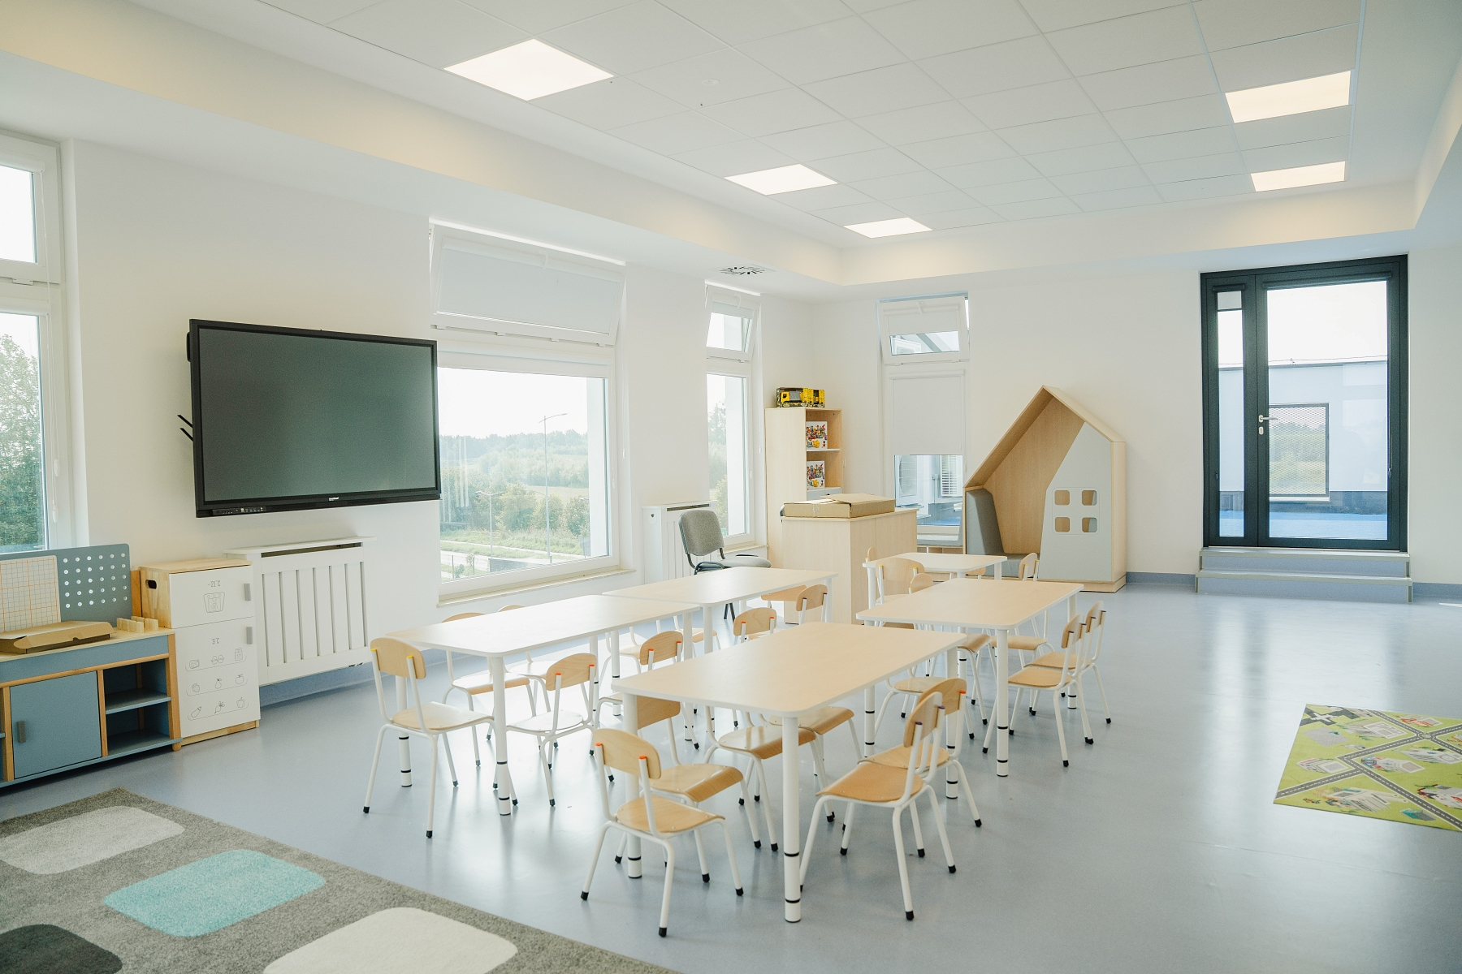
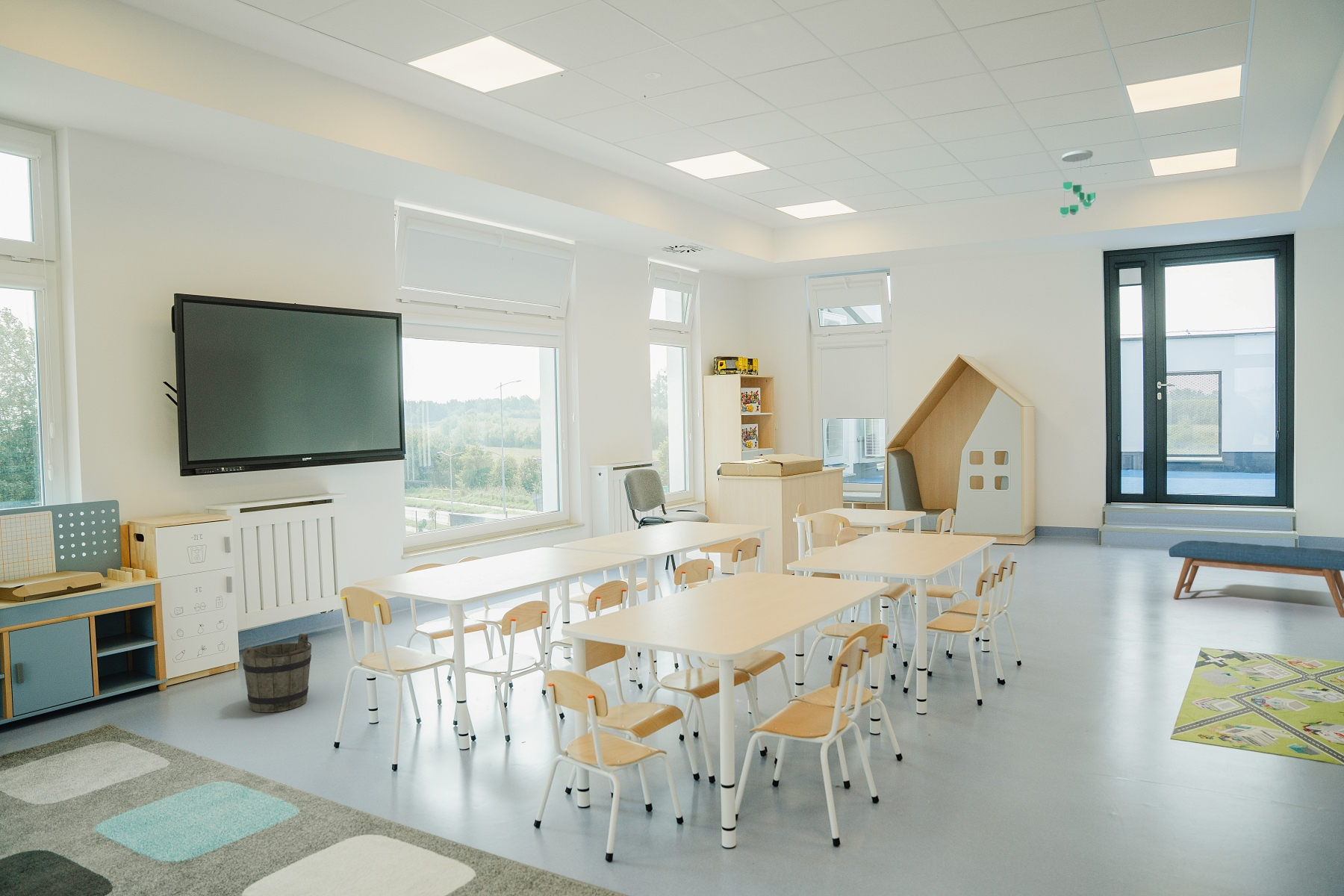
+ ceiling mobile (1077, 185)
+ bench (1259, 570)
+ bucket (278, 672)
